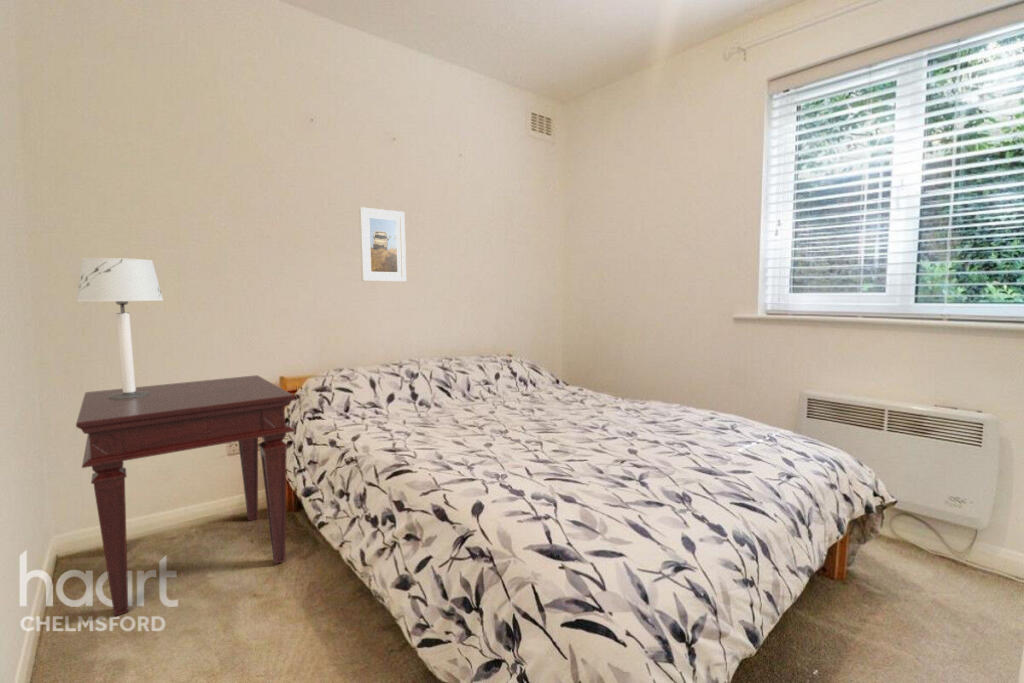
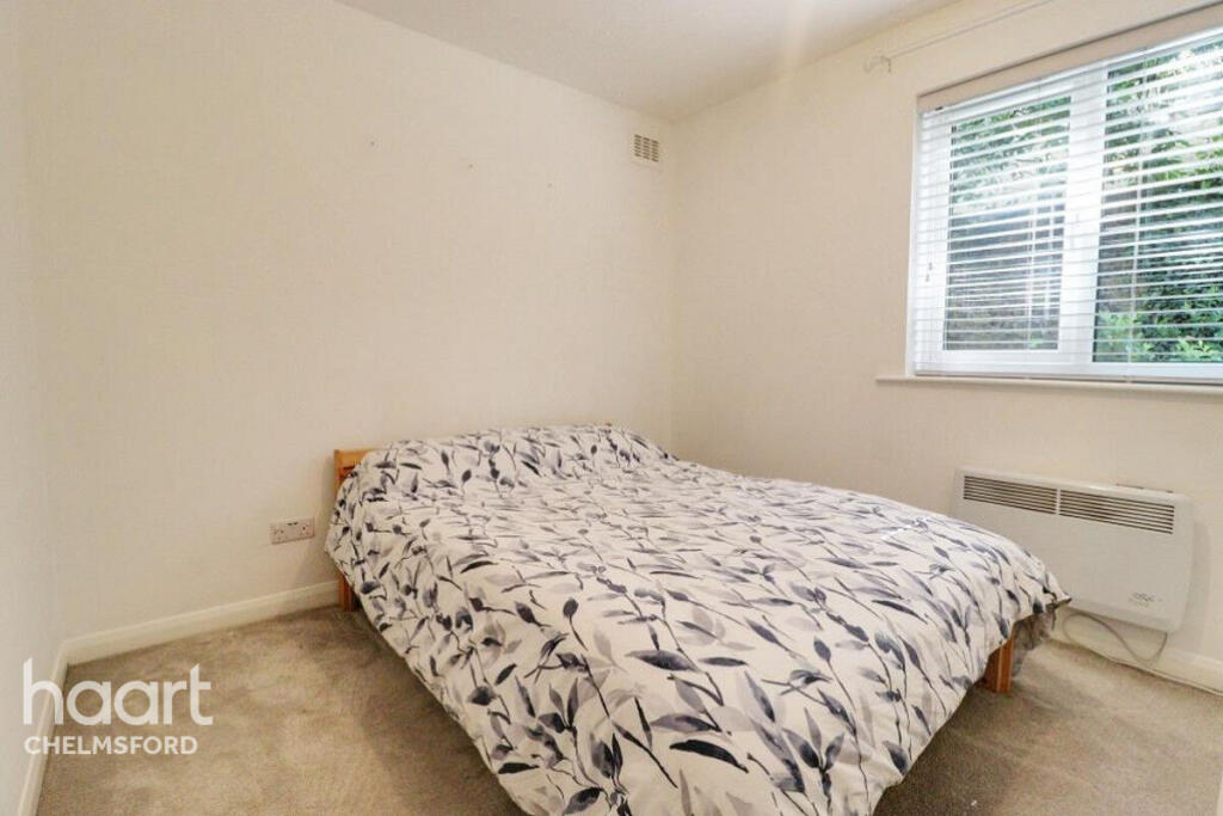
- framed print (383, 245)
- side table (190, 449)
- table lamp (124, 328)
